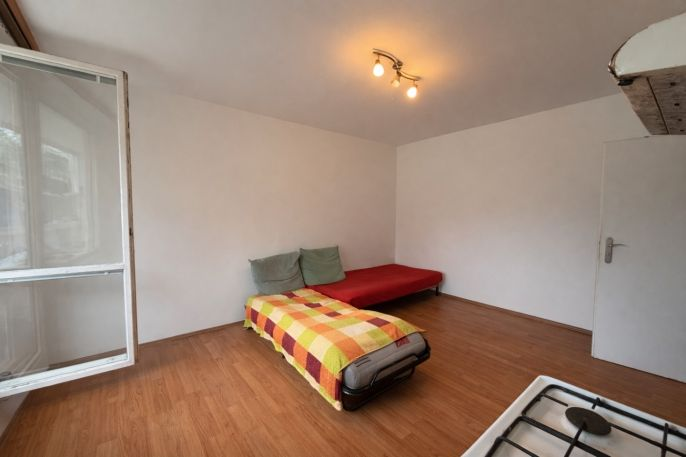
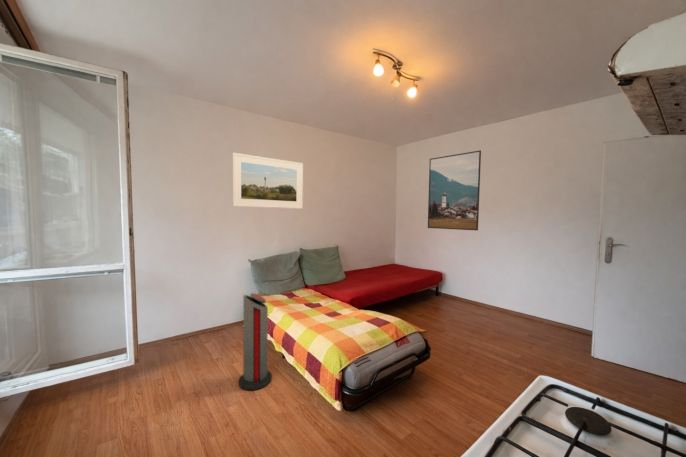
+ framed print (452, 192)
+ air purifier (255, 337)
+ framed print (270, 183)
